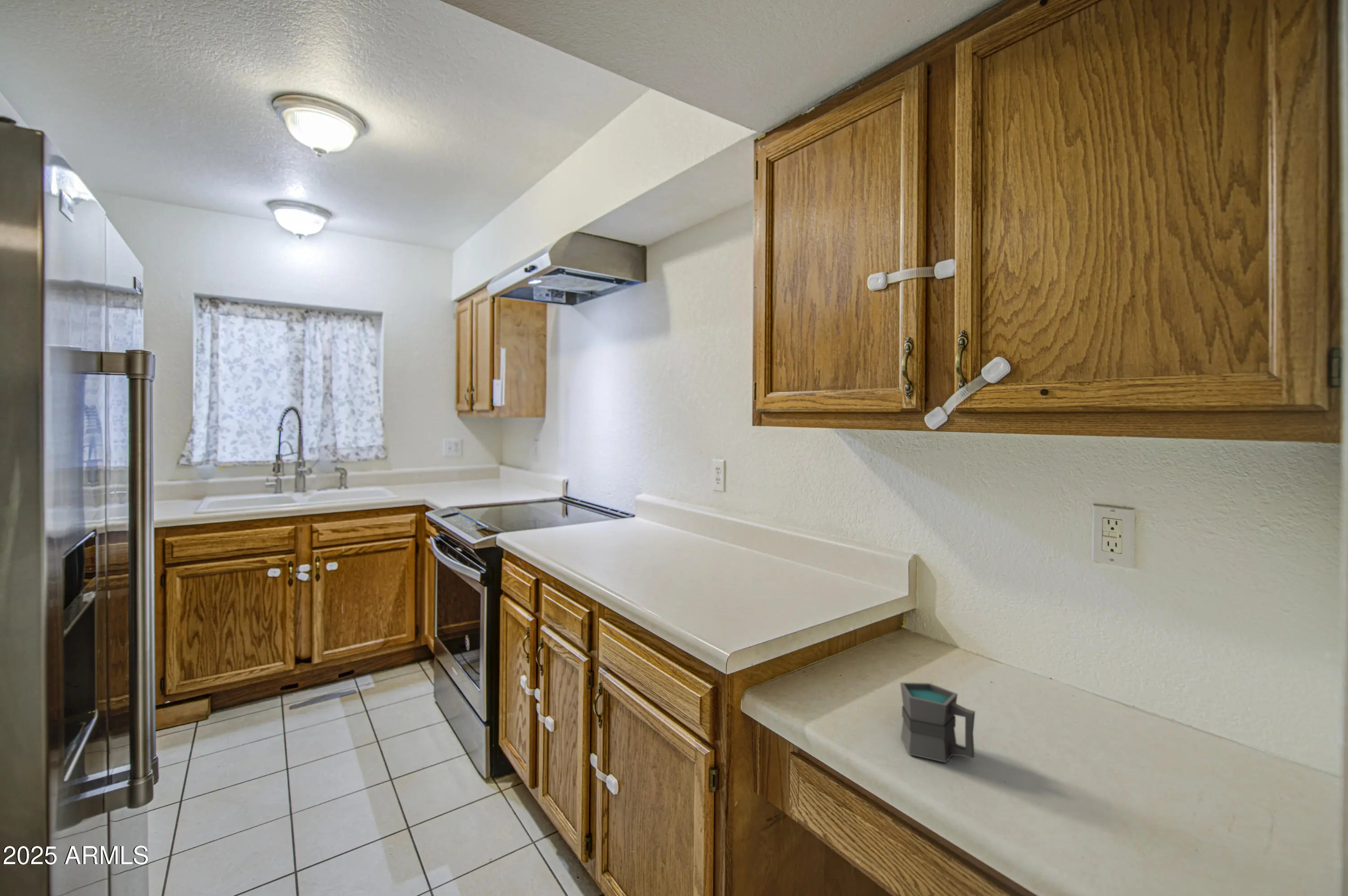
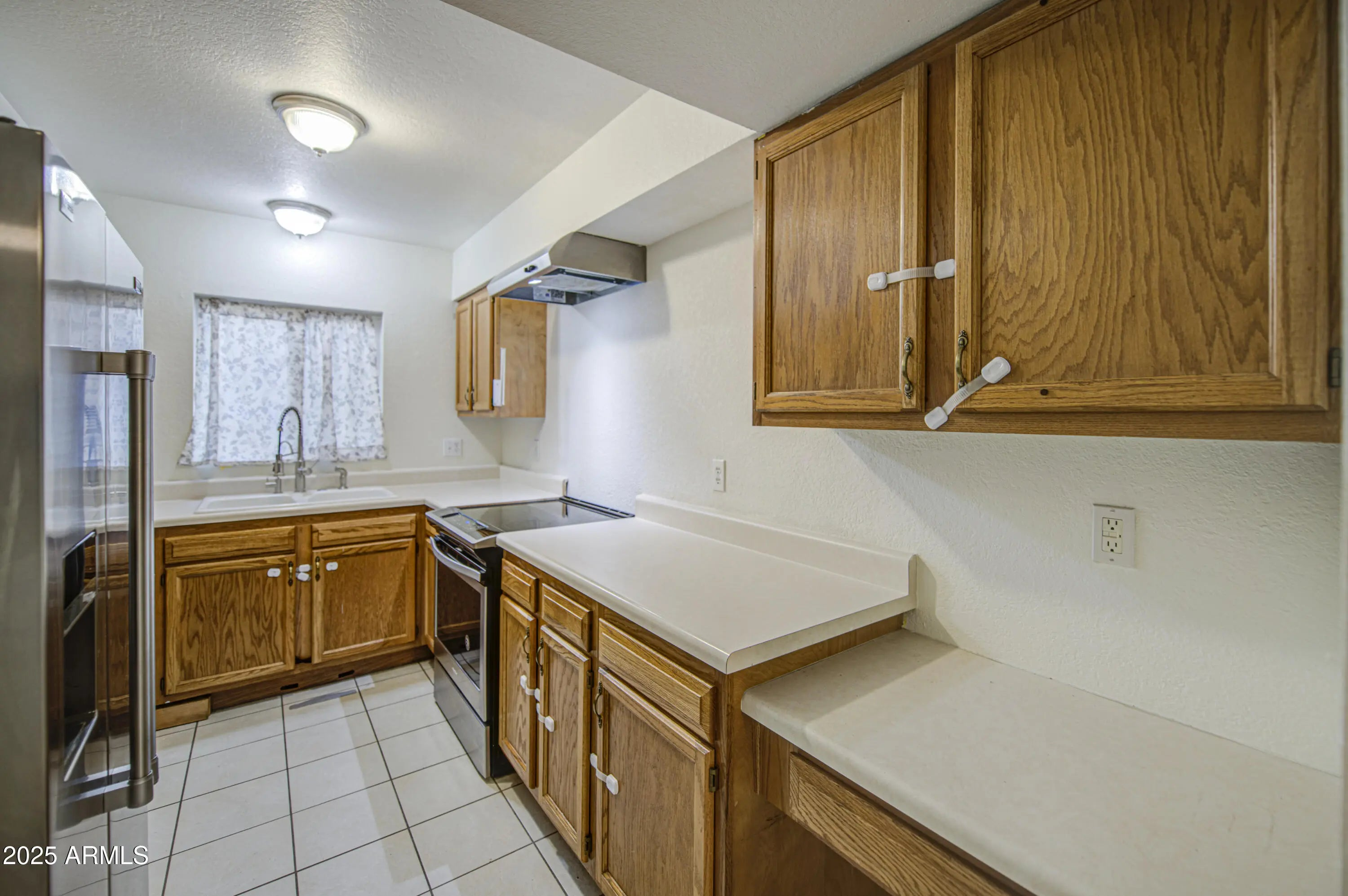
- mug (935, 721)
